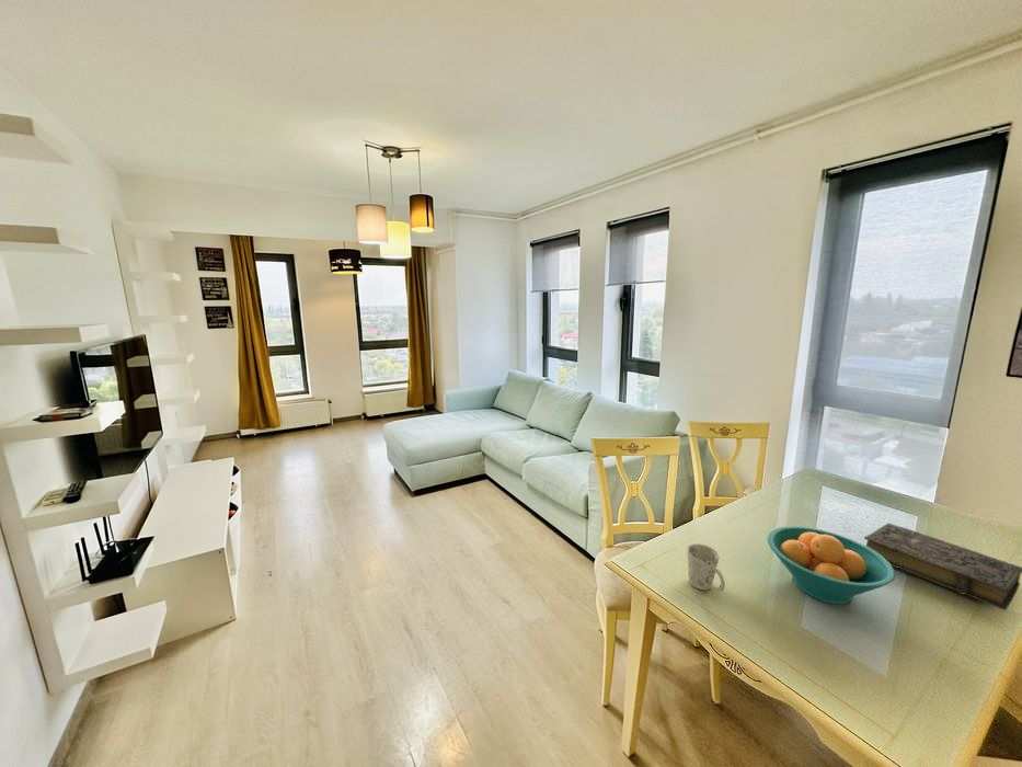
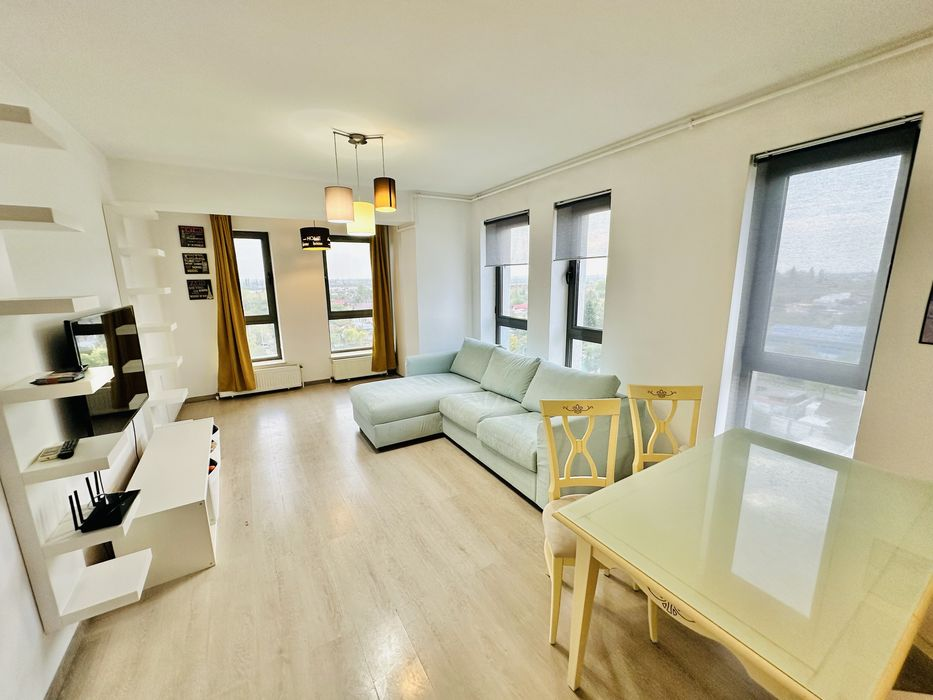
- mug (707, 572)
- fruit bowl (825, 562)
- book (938, 560)
